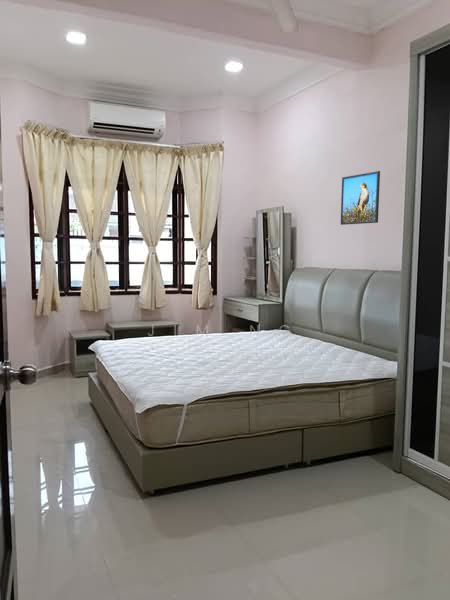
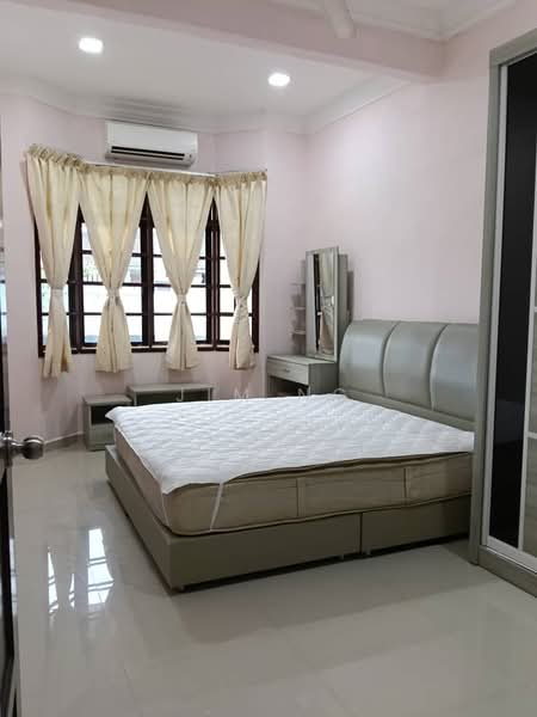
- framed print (359, 199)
